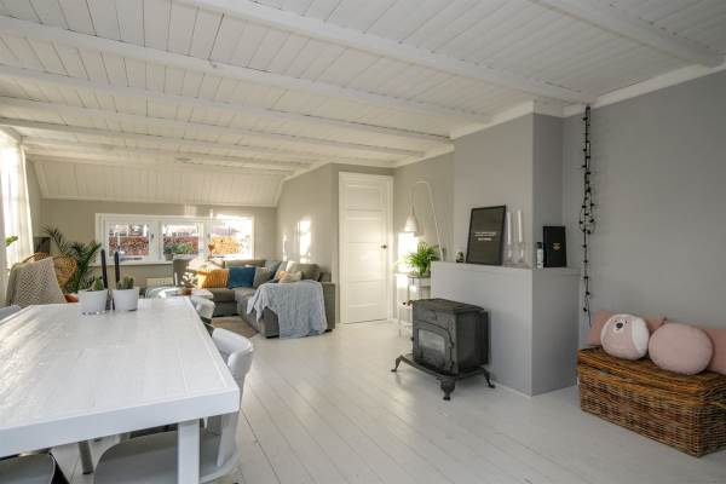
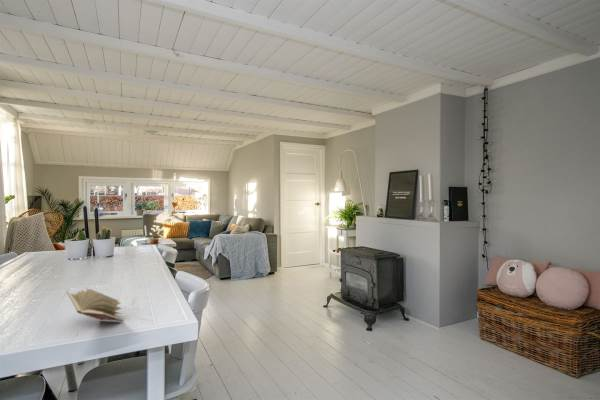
+ book (126, 298)
